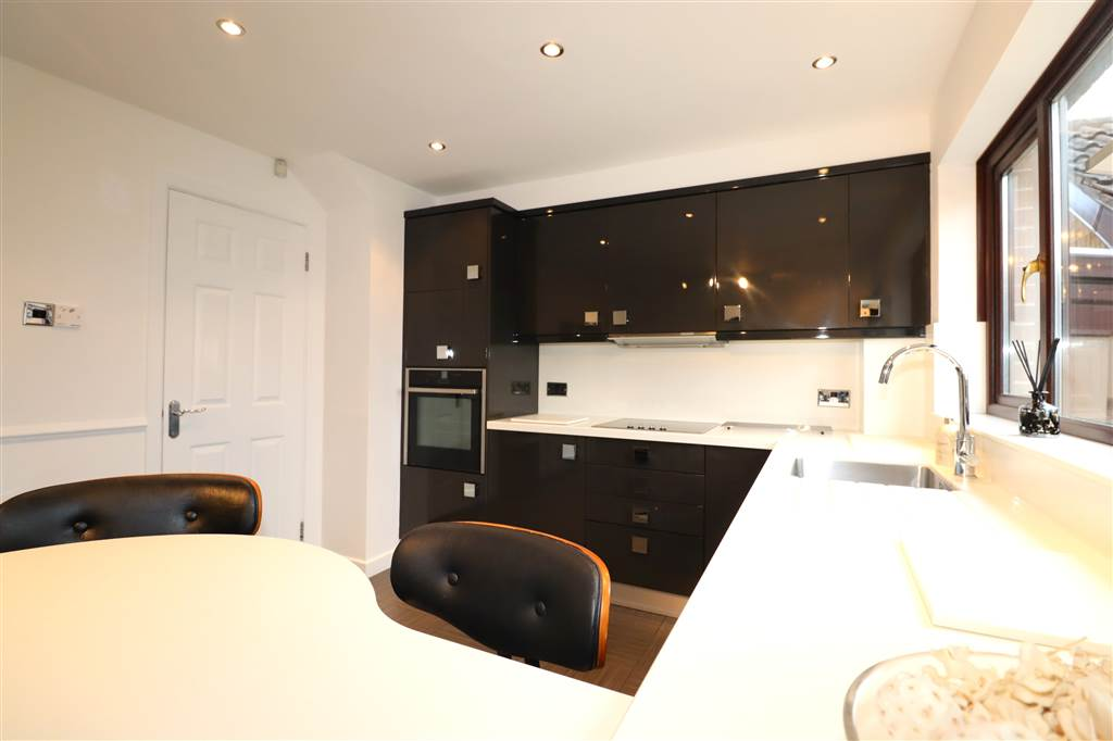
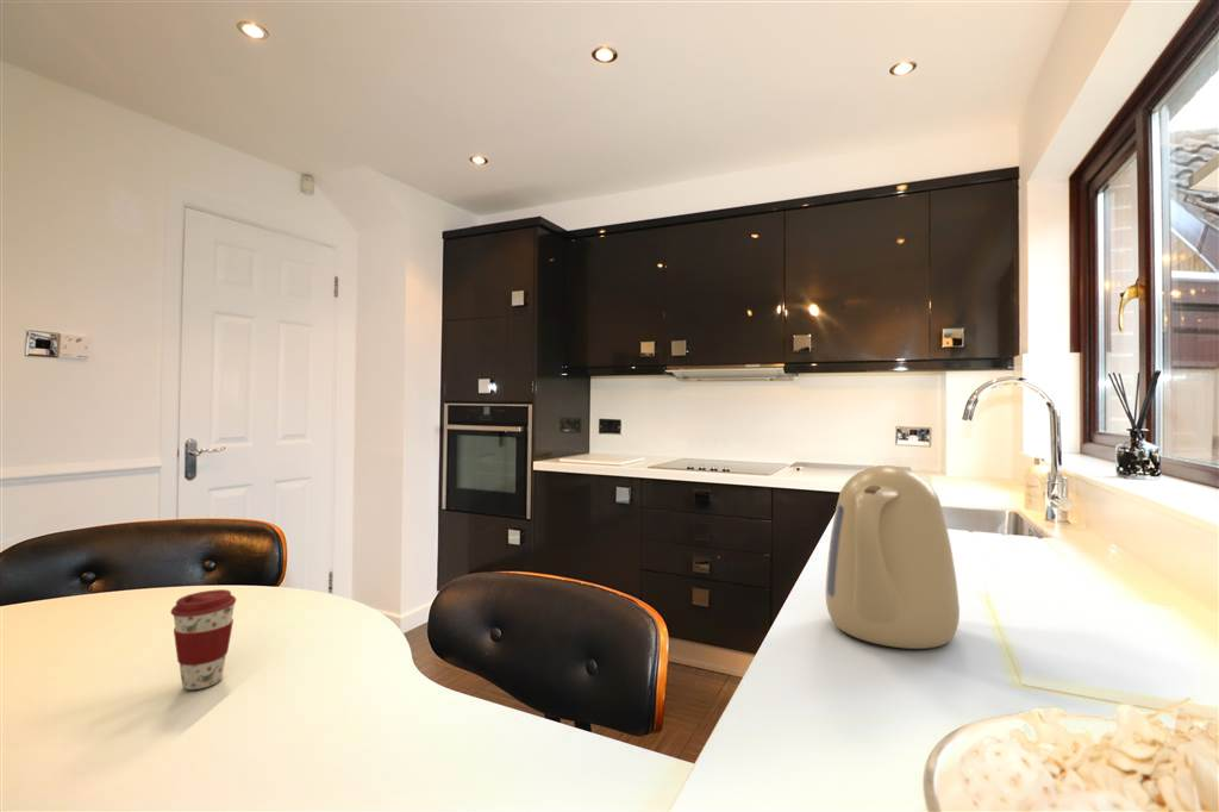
+ coffee cup (204, 638)
+ kettle (887, 548)
